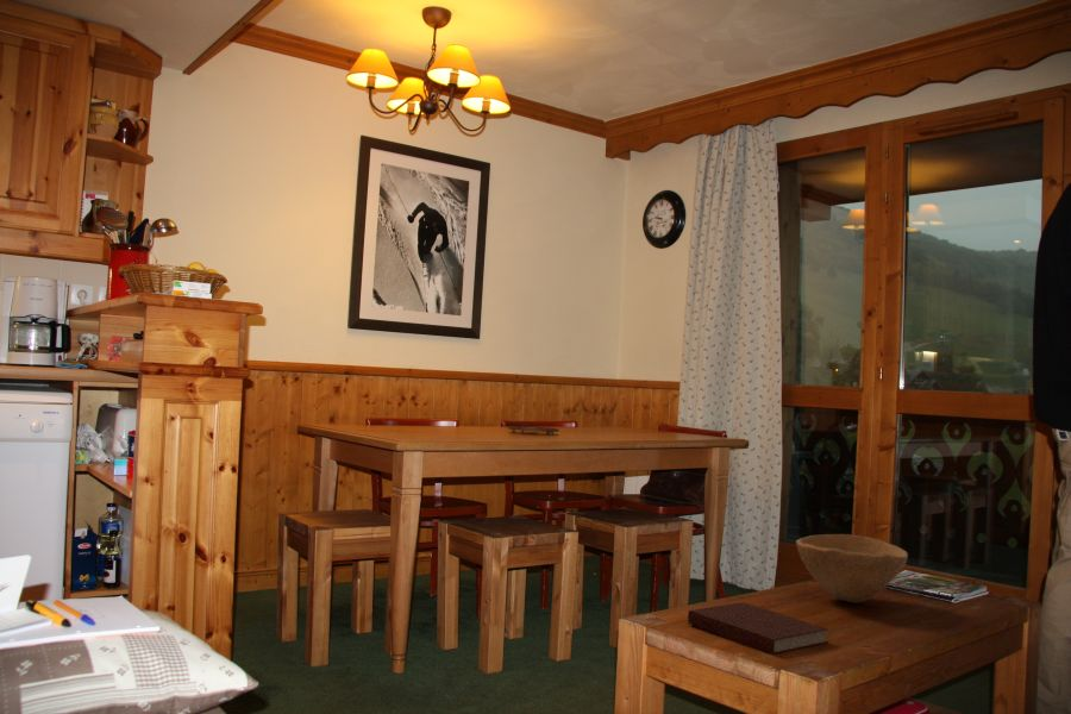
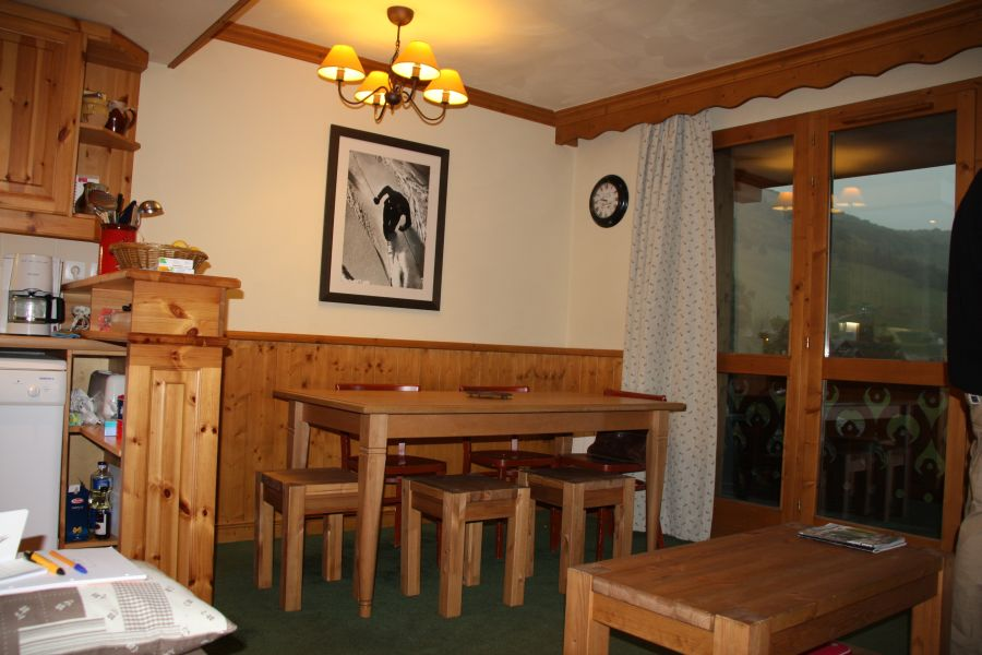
- bowl (850, 571)
- notebook (756, 626)
